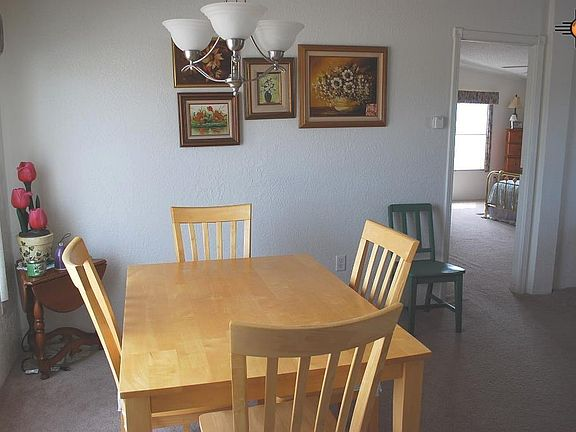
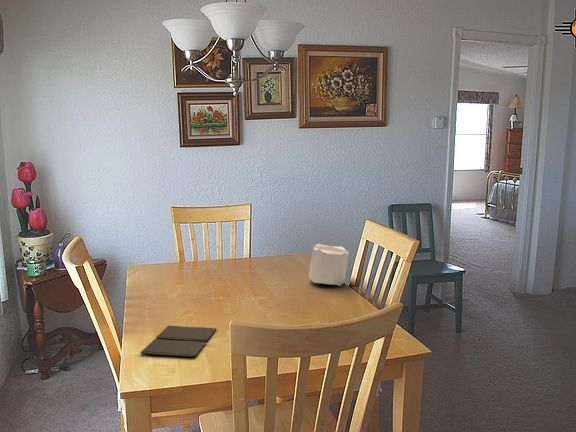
+ candle (328, 264)
+ notebook (180, 339)
